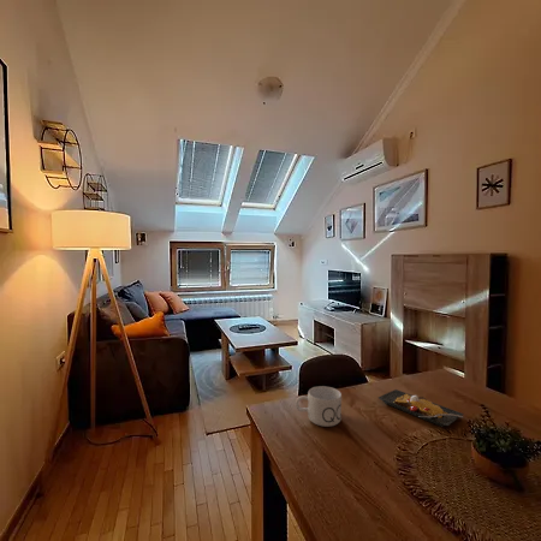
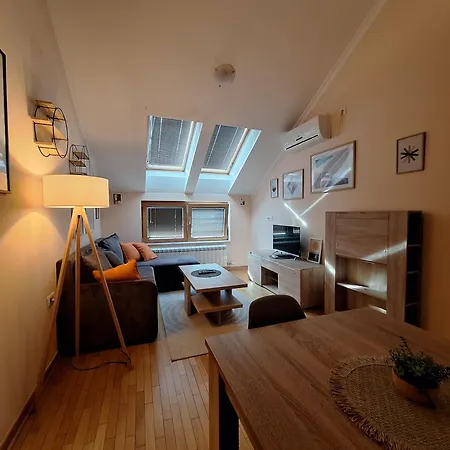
- plate (417, 404)
- mug (317, 405)
